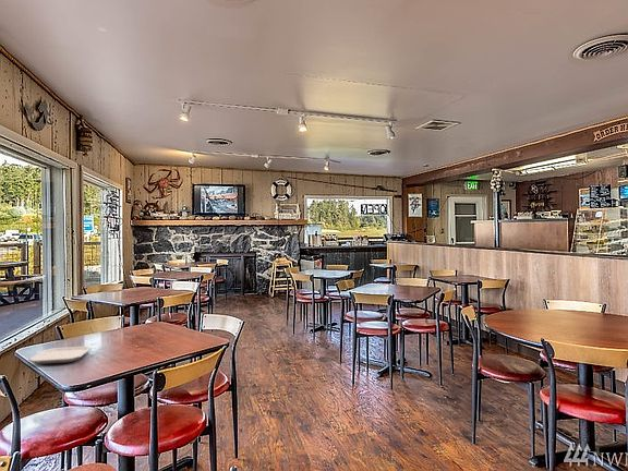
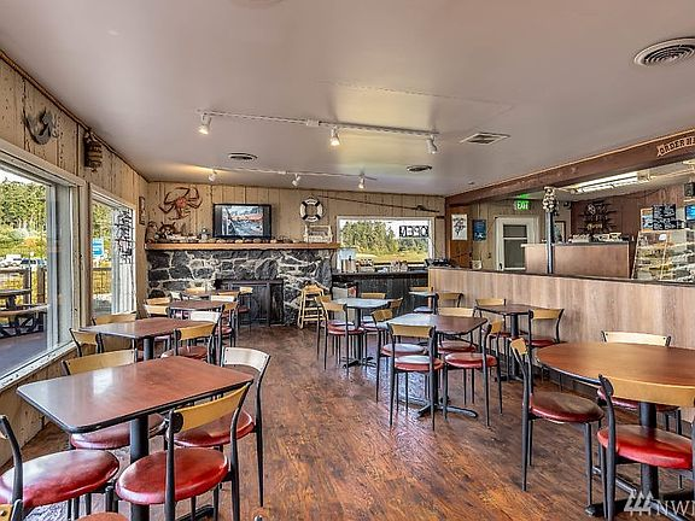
- plate (61, 354)
